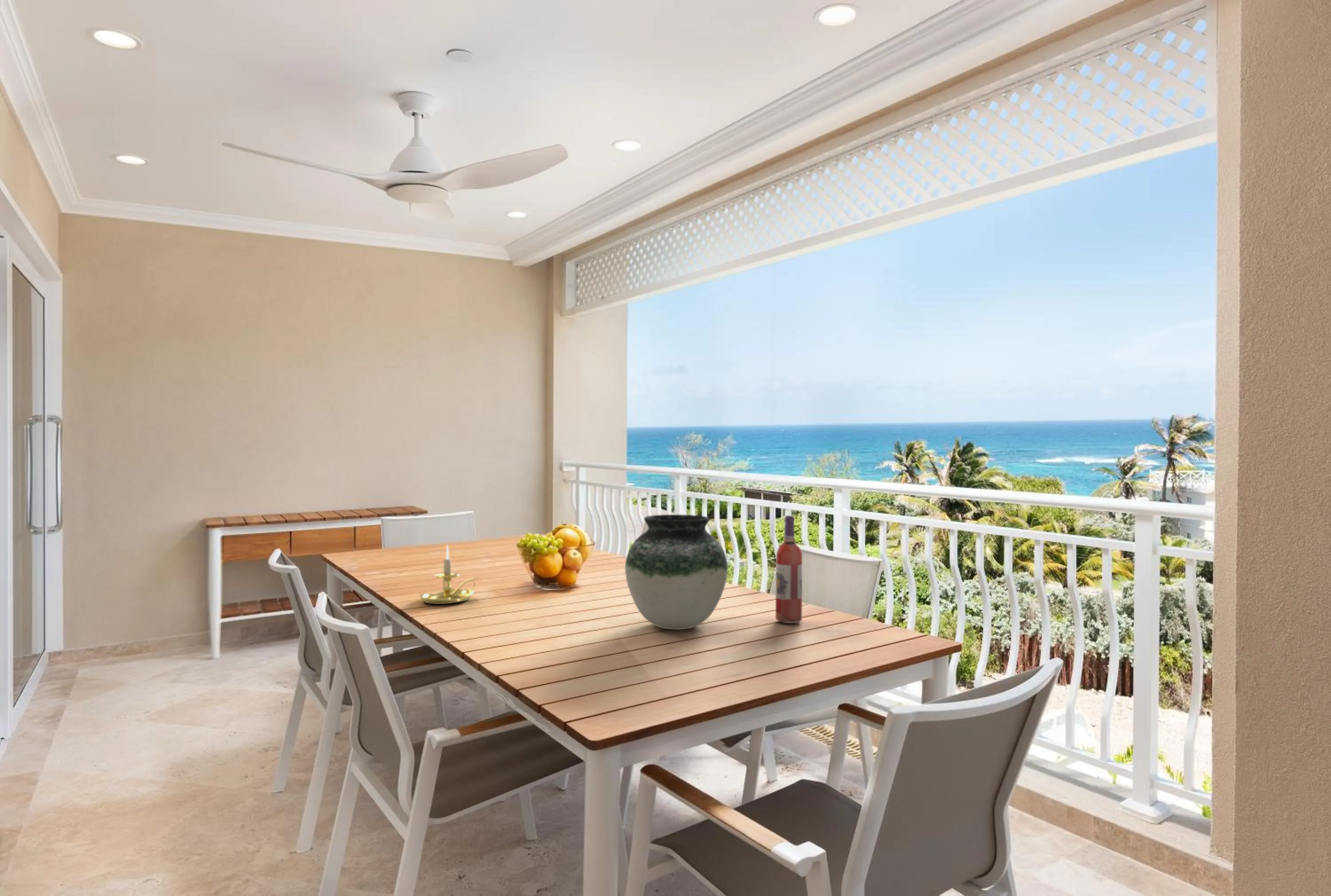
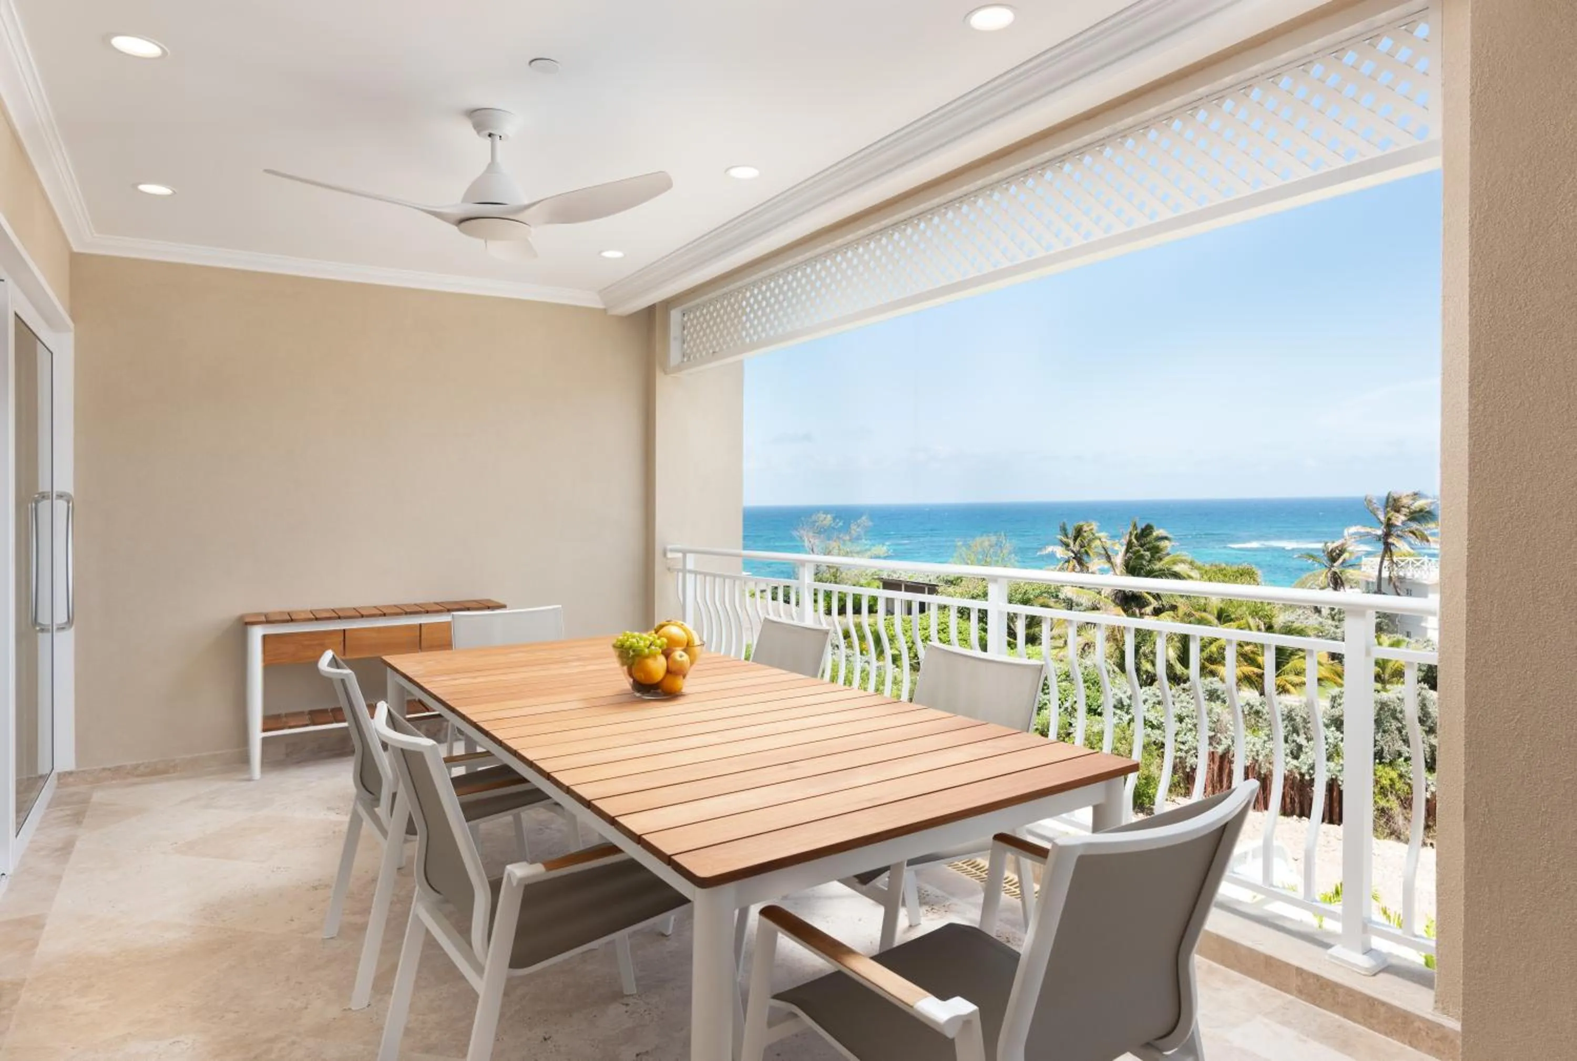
- candle holder (451, 571)
- wine bottle (789, 568)
- vase (676, 571)
